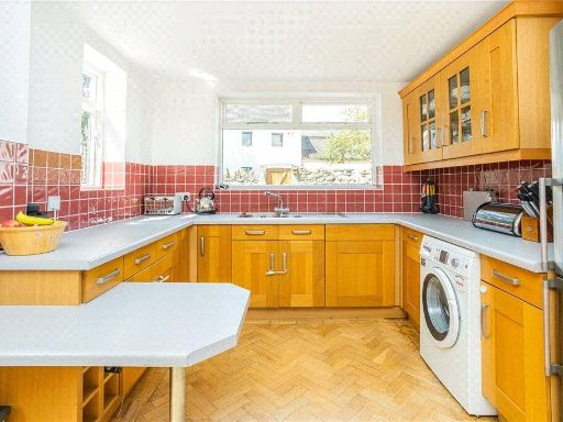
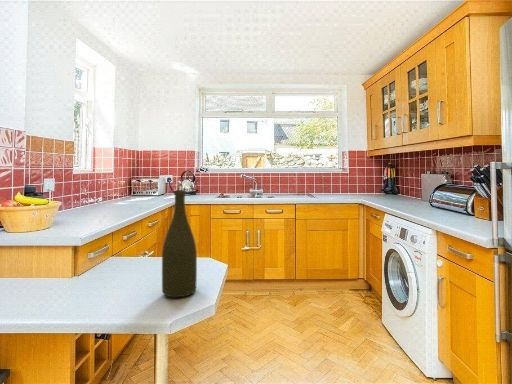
+ bottle (179, 241)
